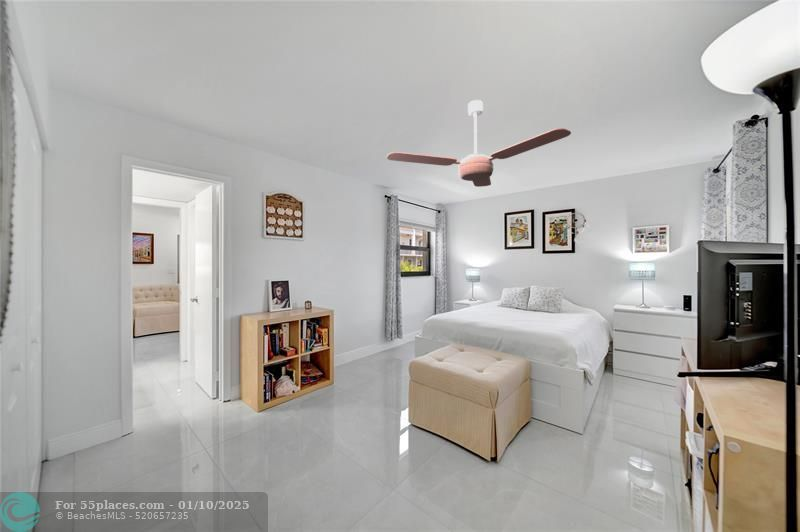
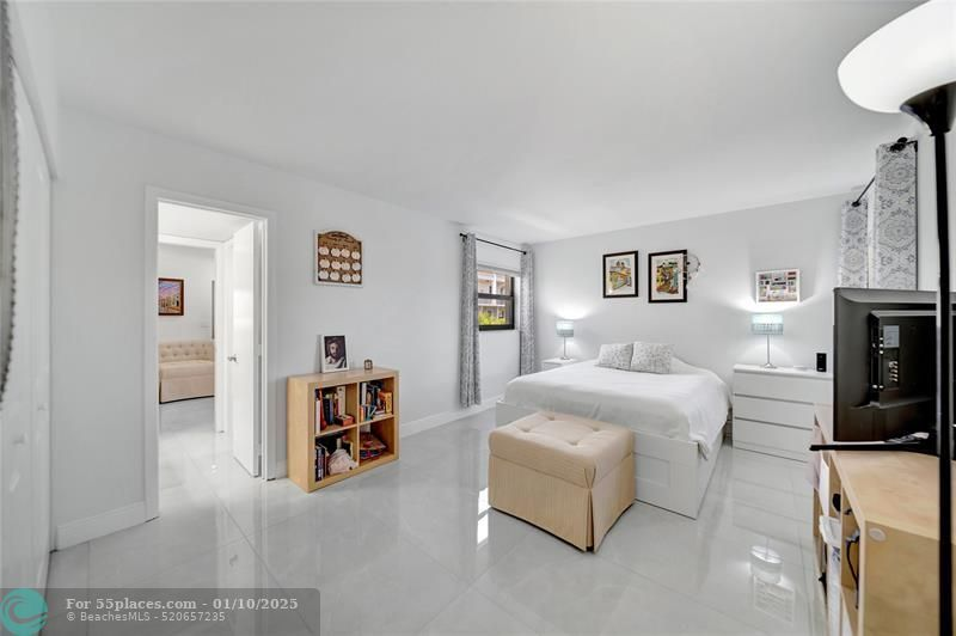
- ceiling fan (474, 145)
